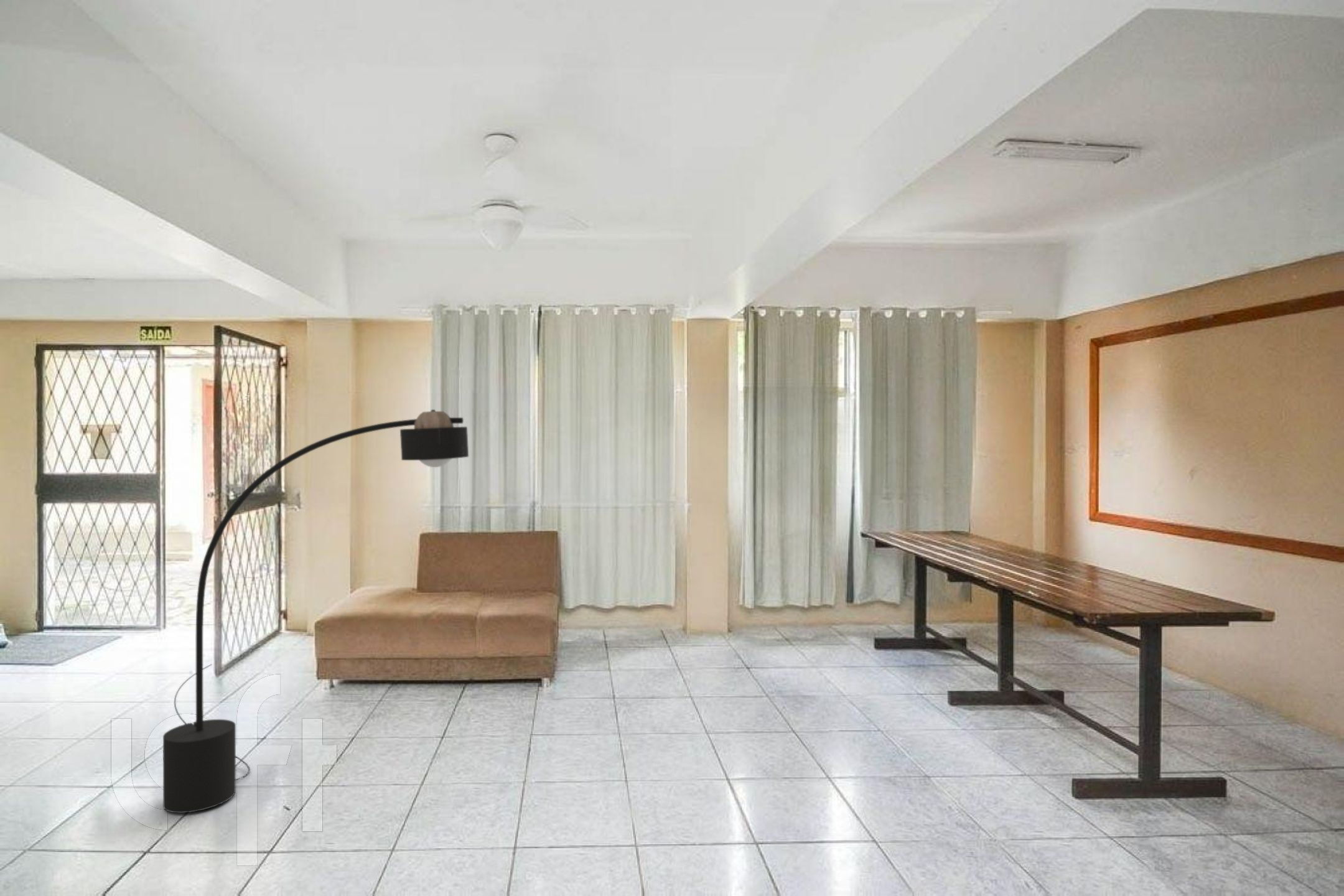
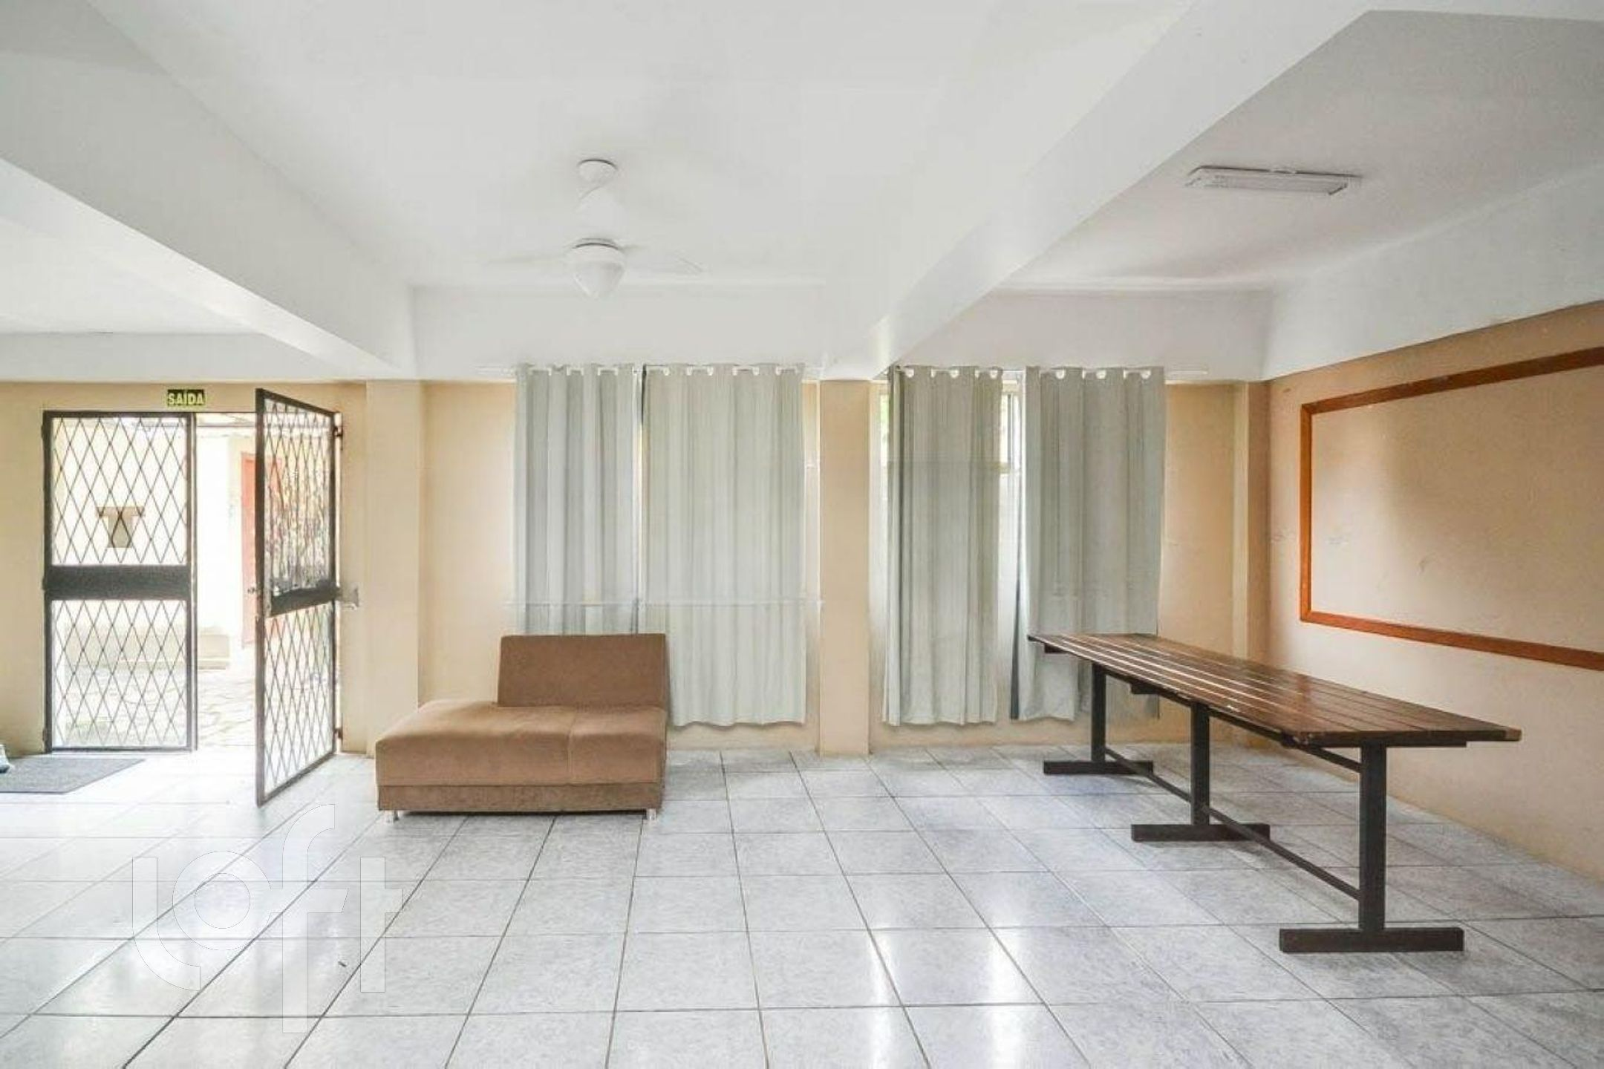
- floor lamp (225, 527)
